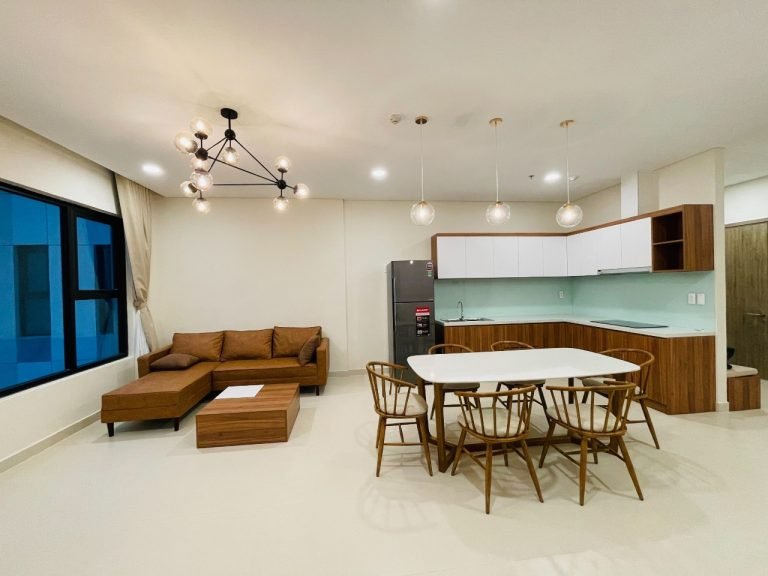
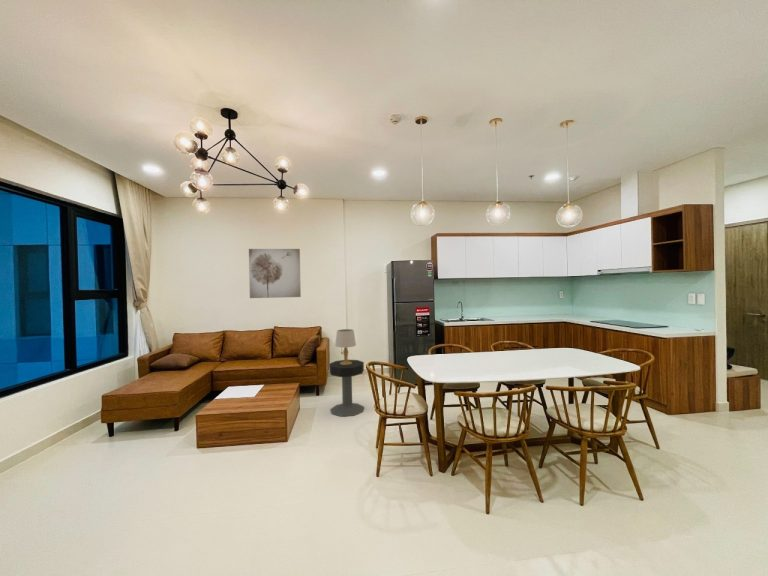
+ side table (347, 386)
+ wall art (275, 273)
+ table lamp (345, 346)
